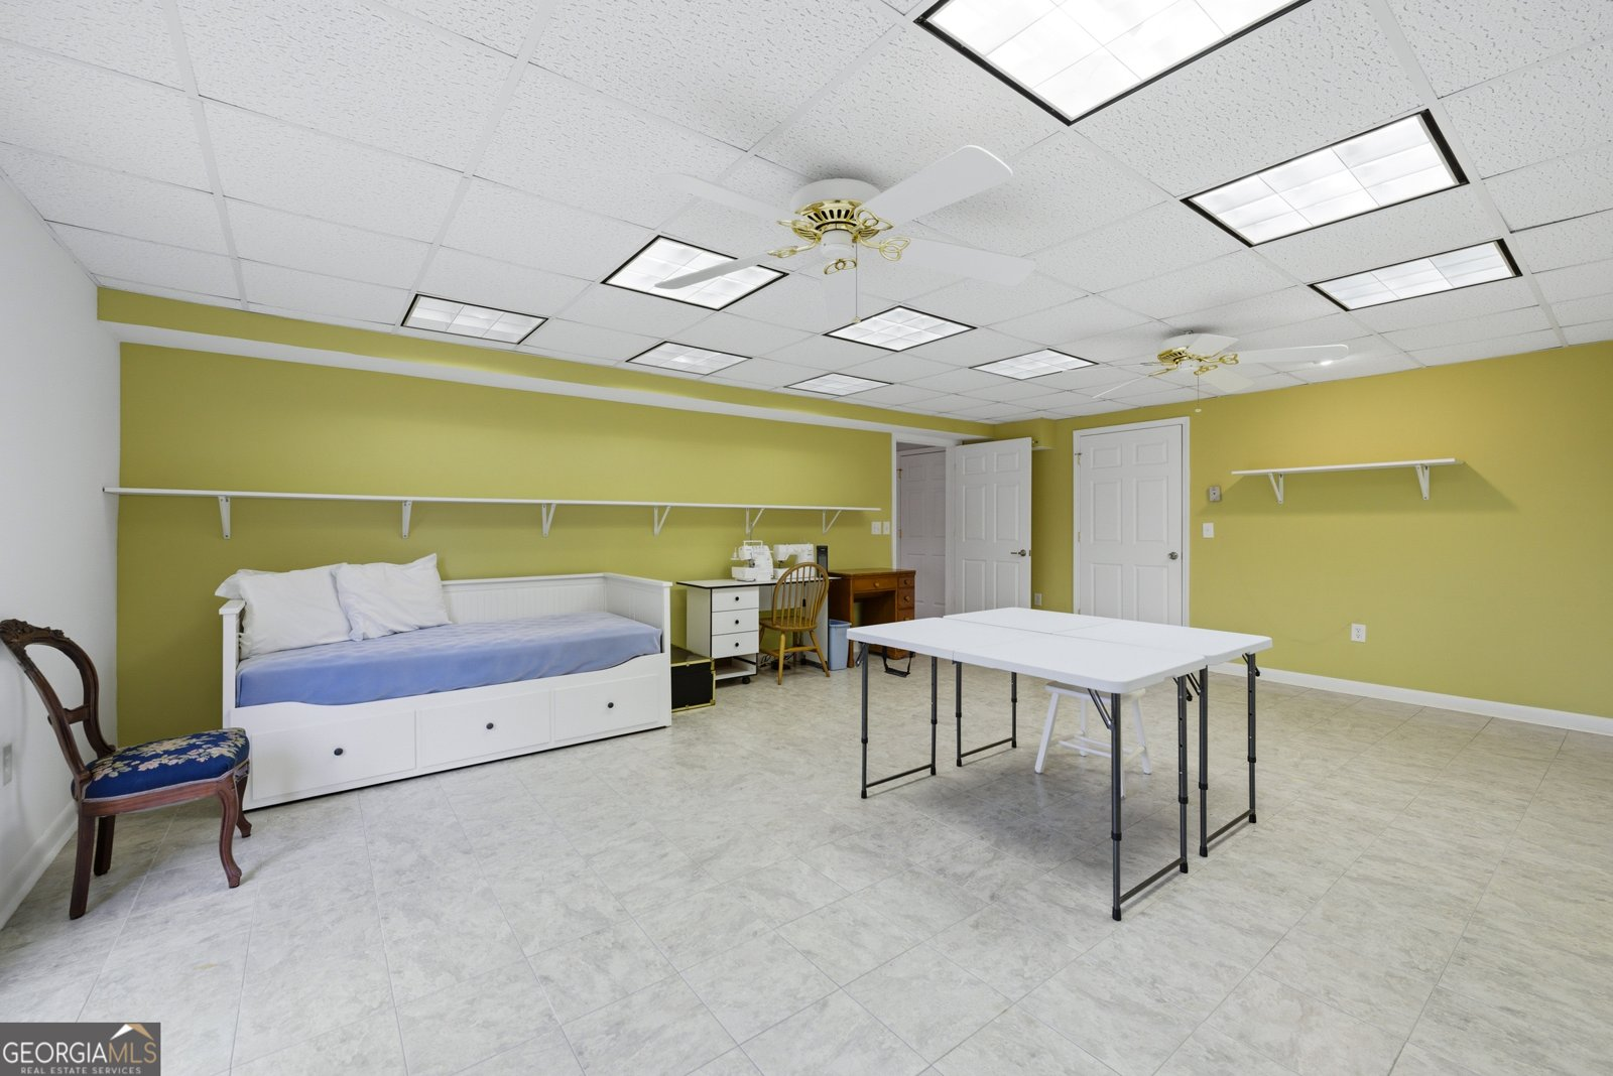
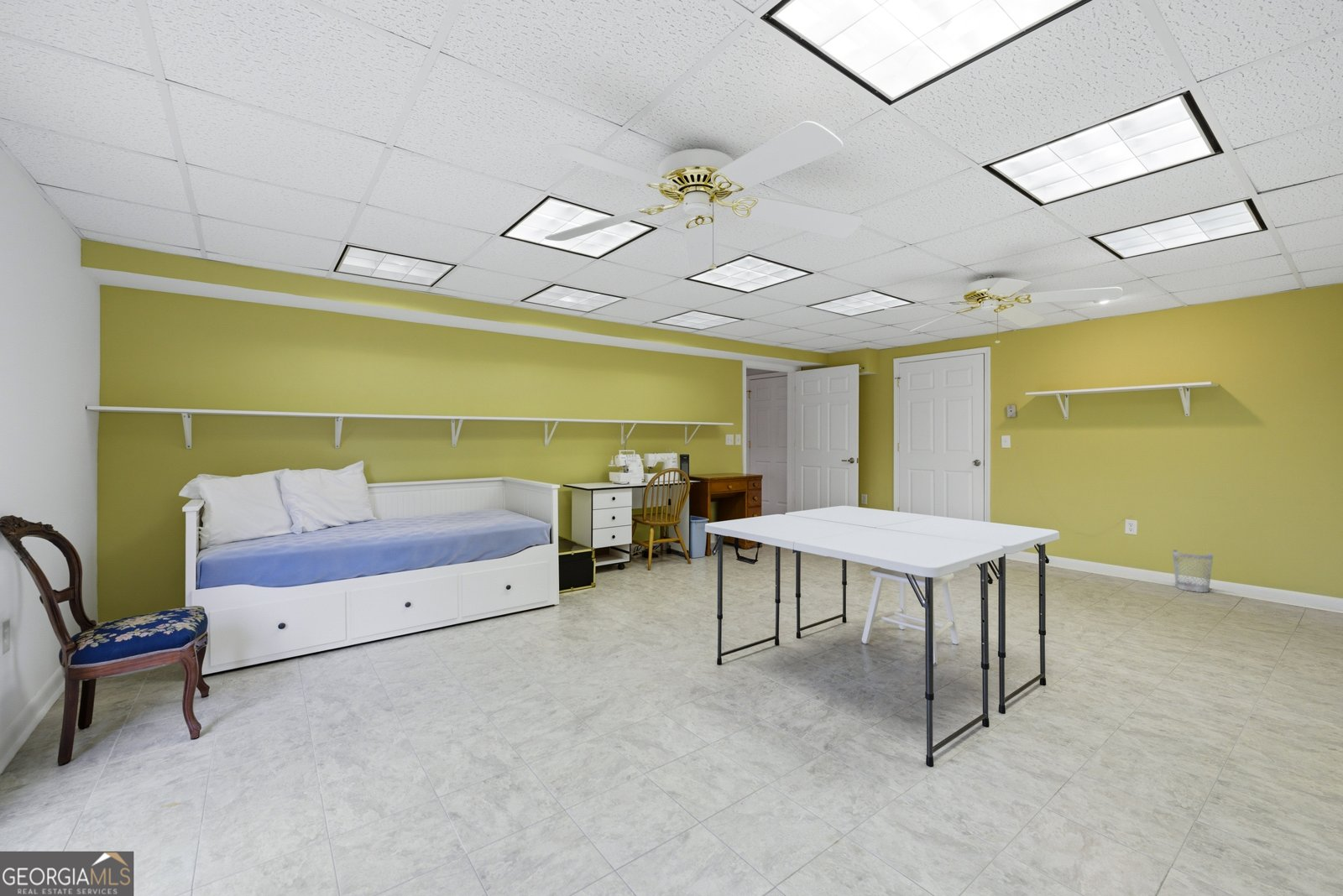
+ wastebasket (1192, 570)
